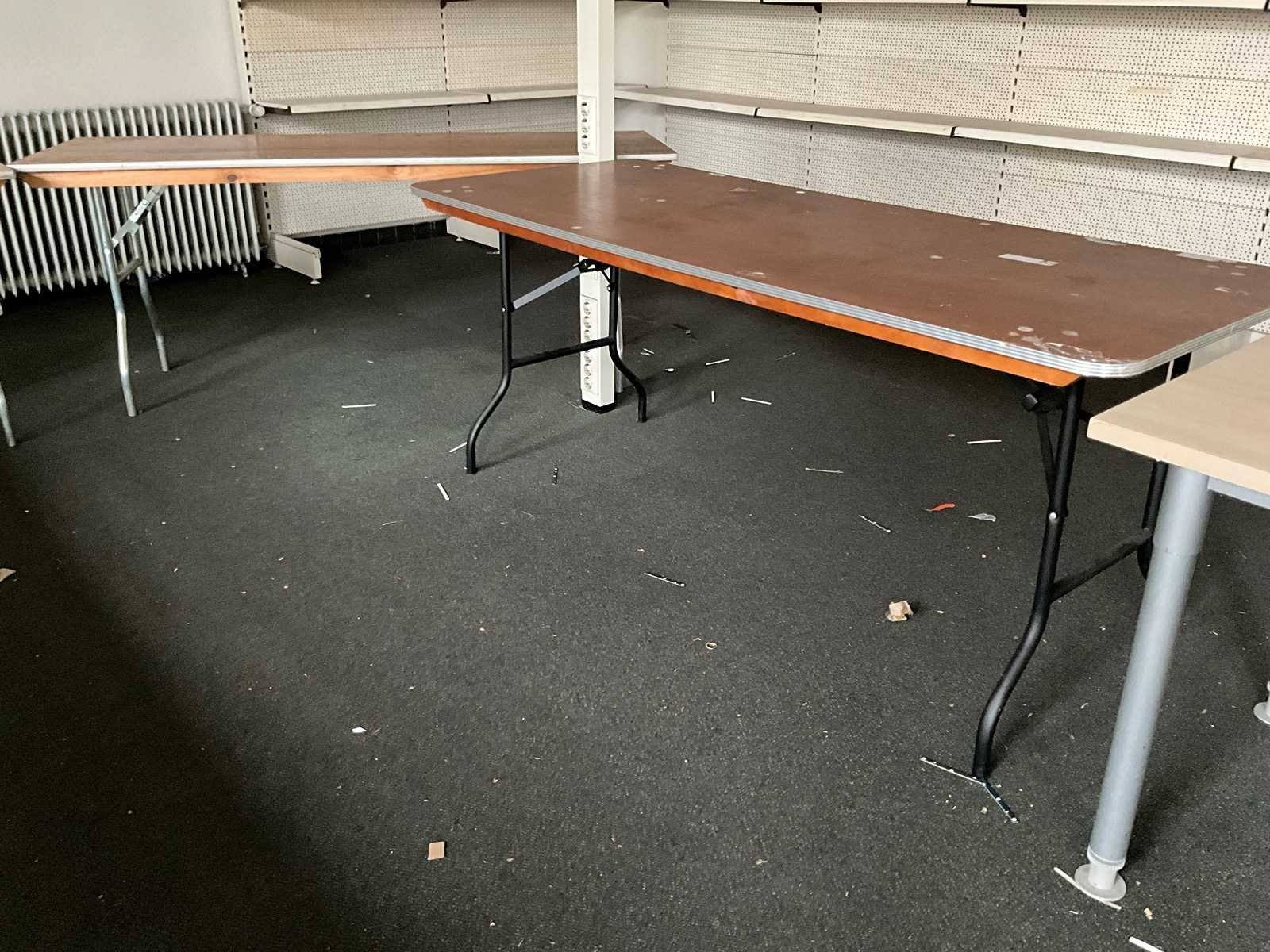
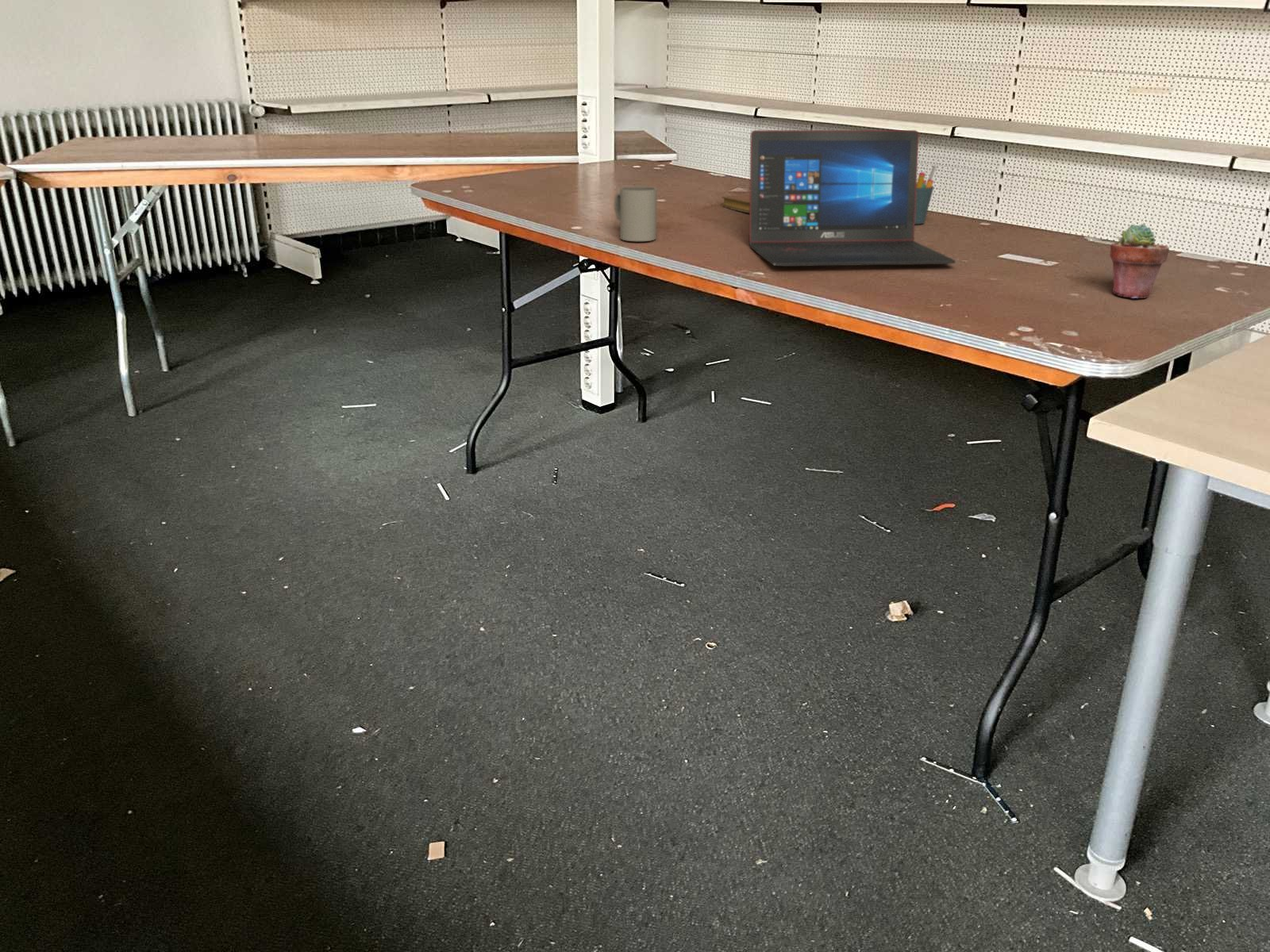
+ pen holder (916, 194)
+ potted succulent (1137, 259)
+ laptop (849, 196)
+ mug (632, 212)
+ notebook (749, 203)
